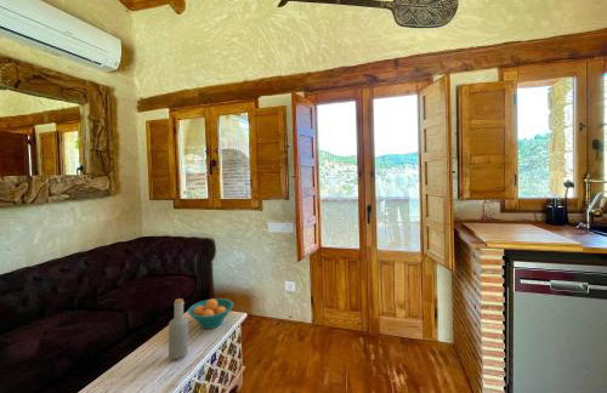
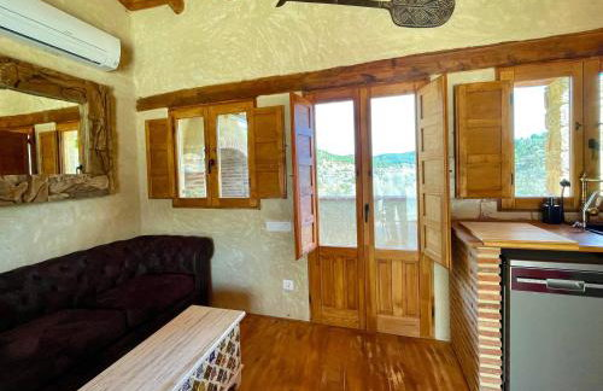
- bottle (177, 328)
- fruit bowl (211, 311)
